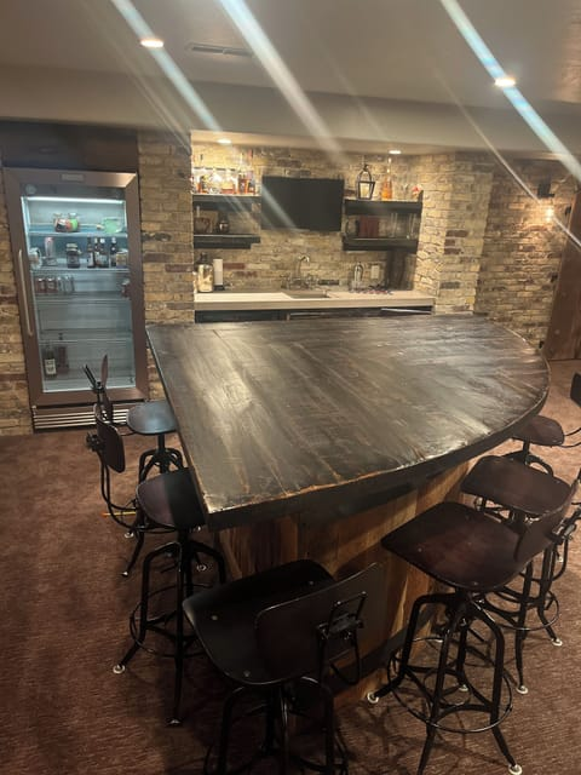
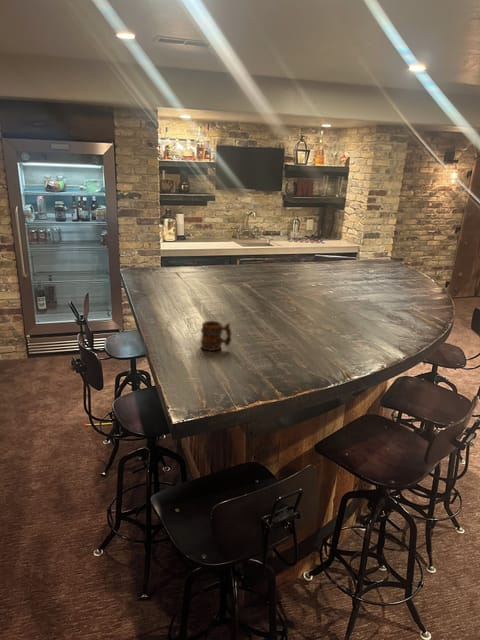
+ mug (215, 334)
